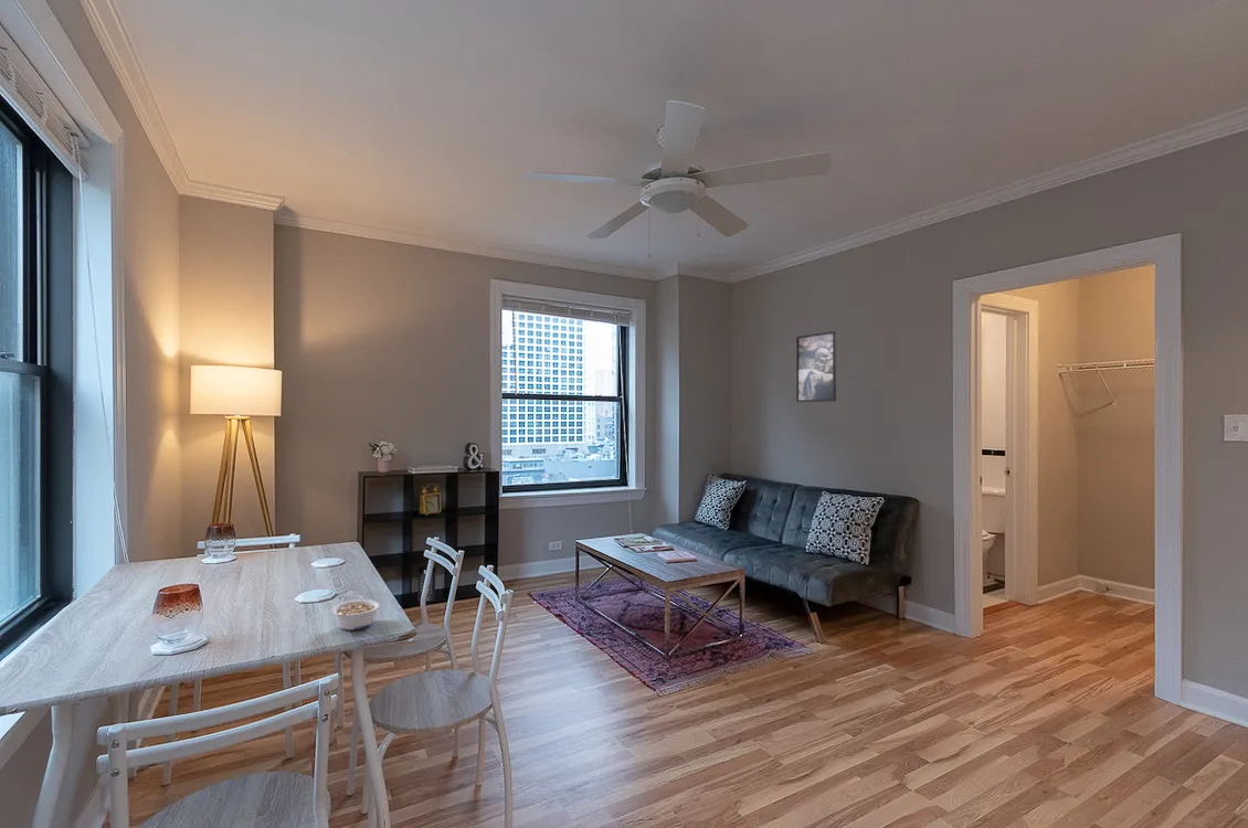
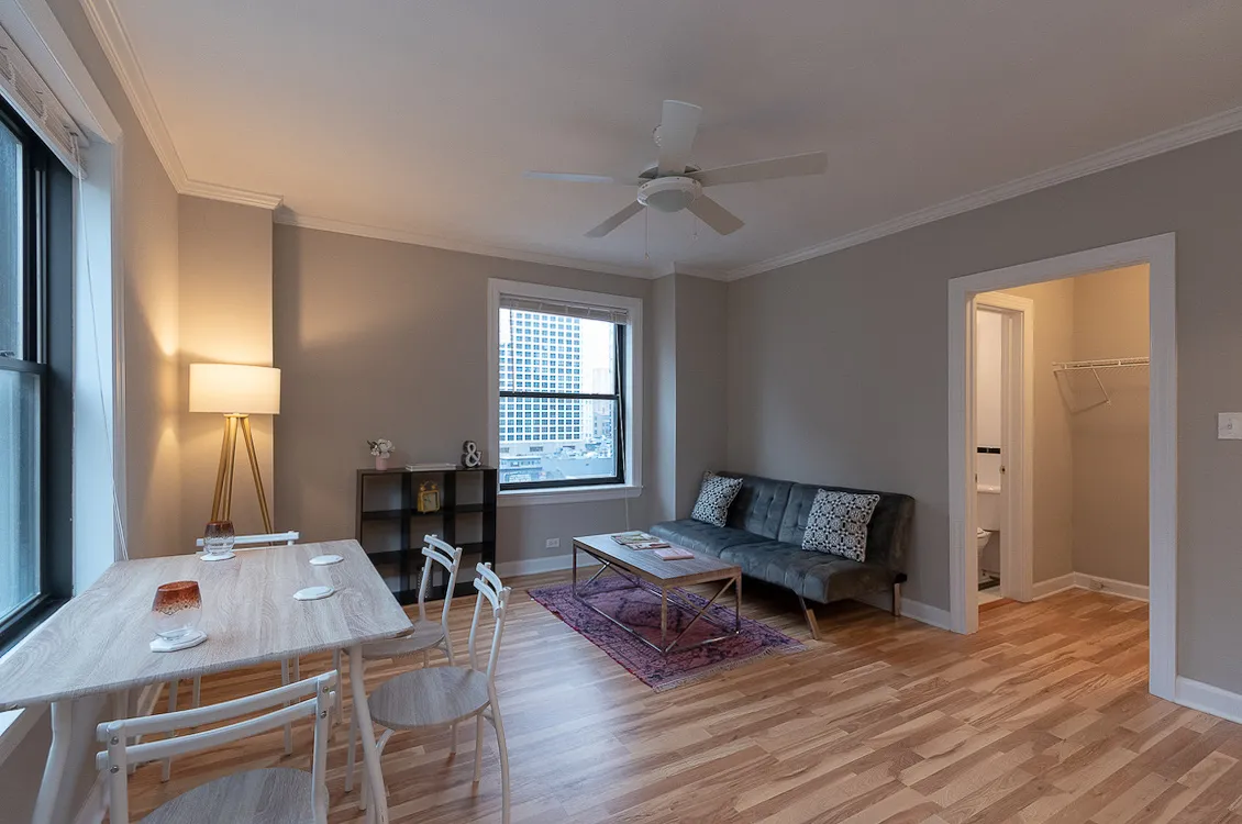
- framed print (815, 368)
- legume (356, 614)
